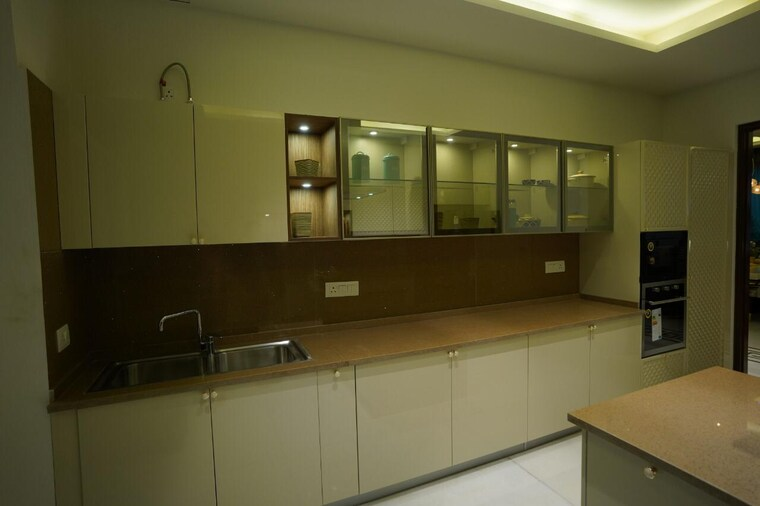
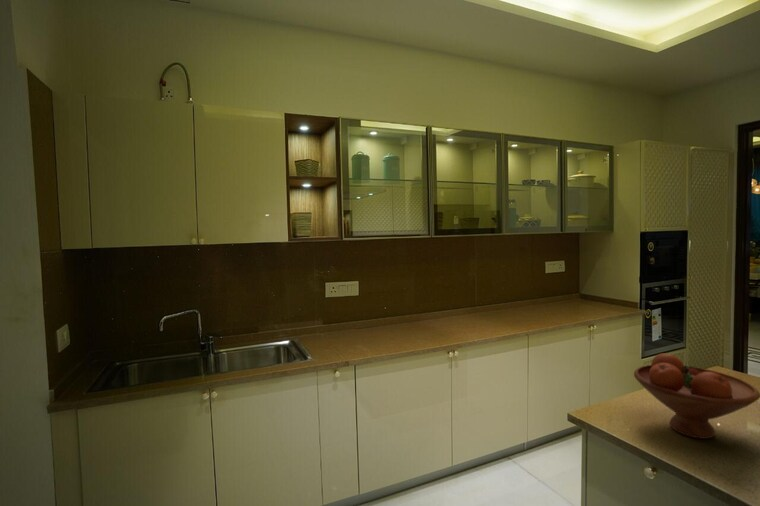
+ fruit bowl (691, 395)
